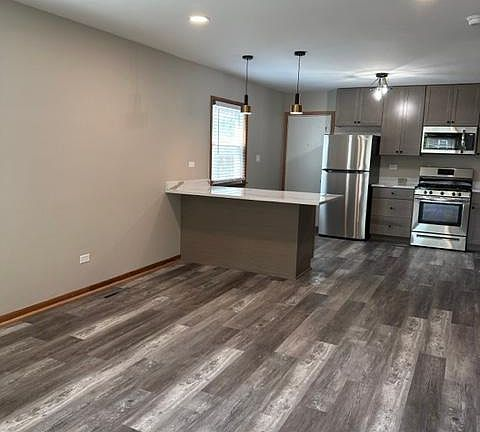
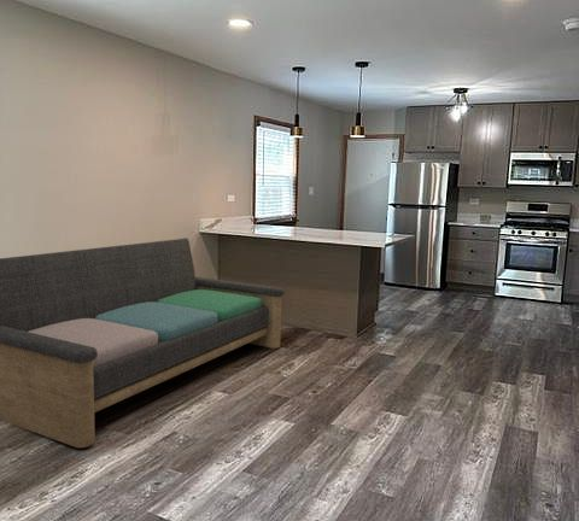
+ sofa (150, 311)
